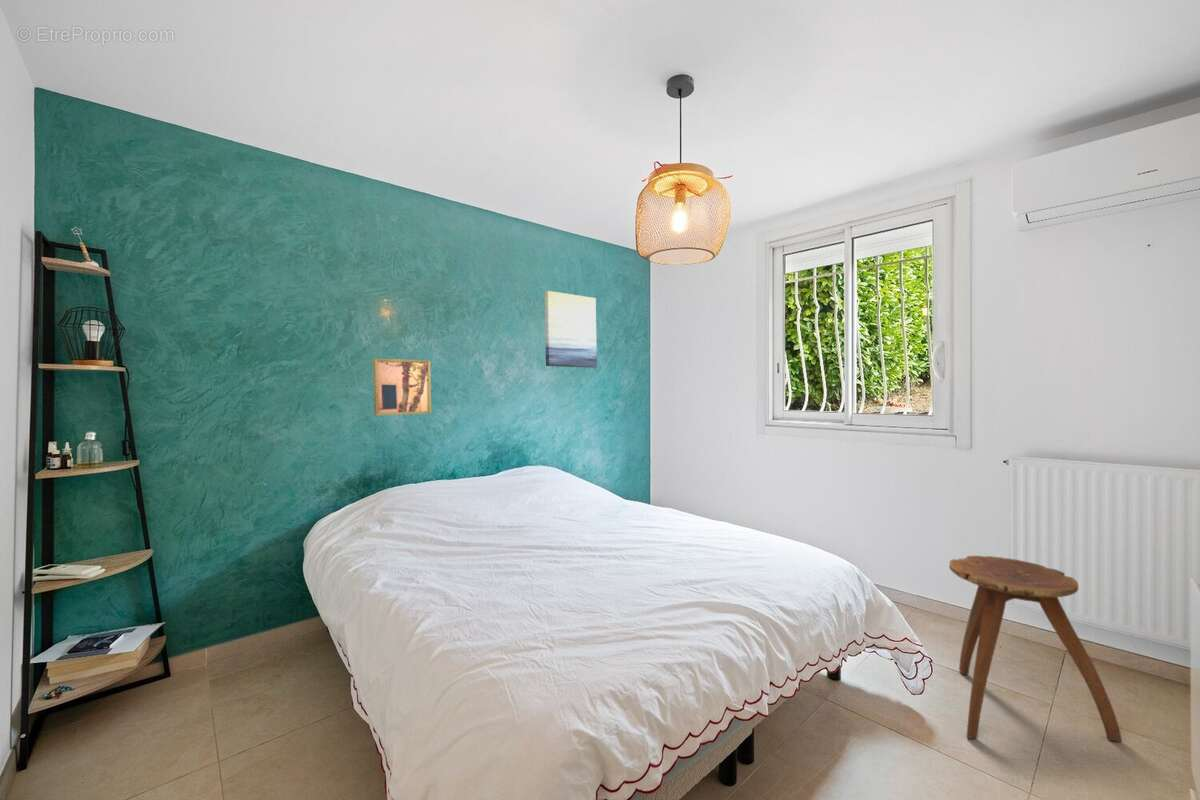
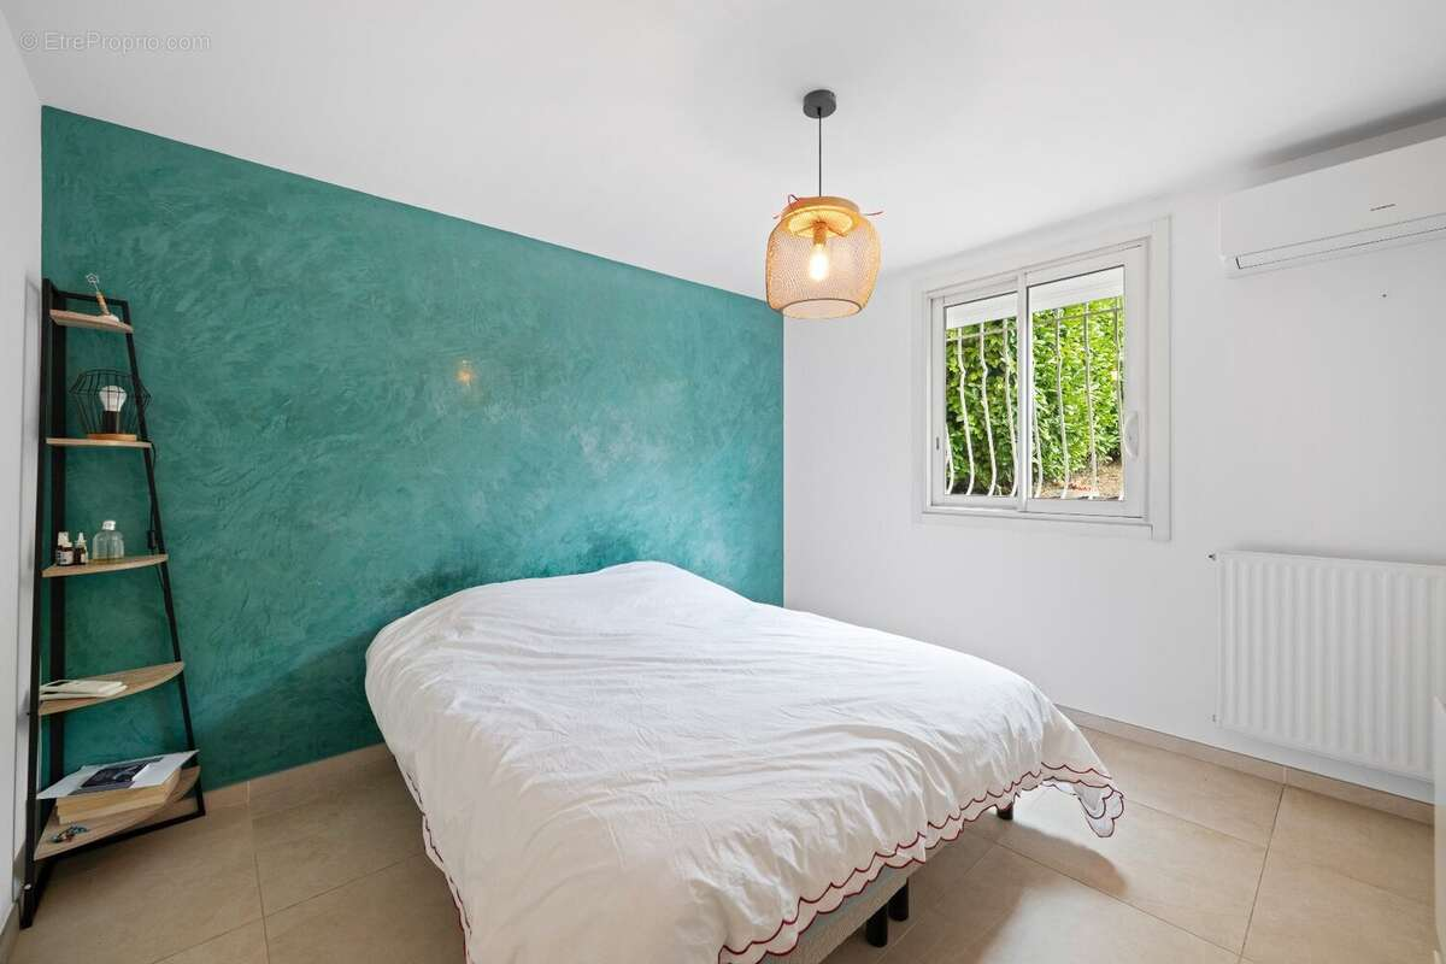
- wall art (403, 387)
- stool (998, 633)
- wall art (571, 330)
